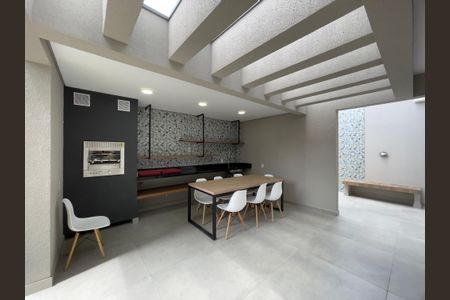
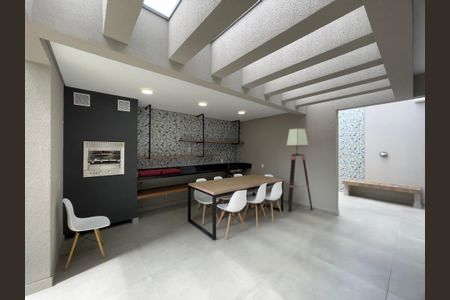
+ floor lamp (294, 168)
